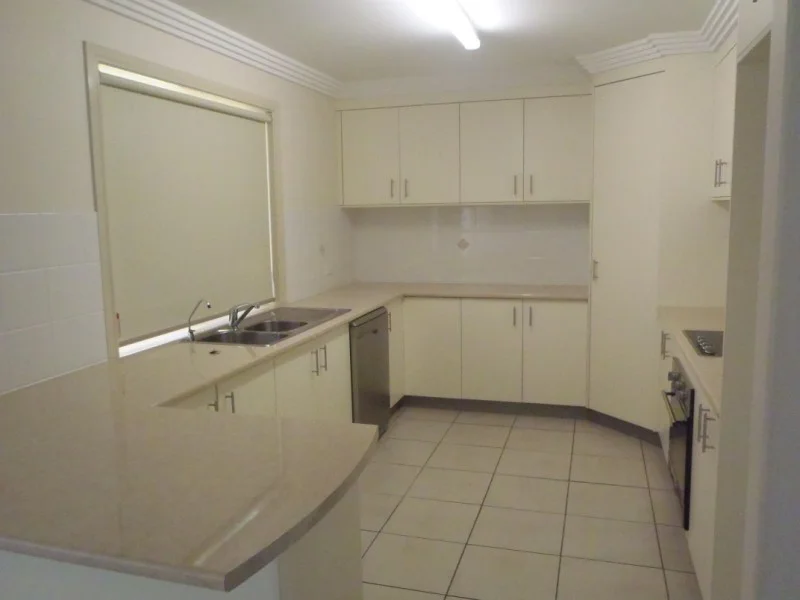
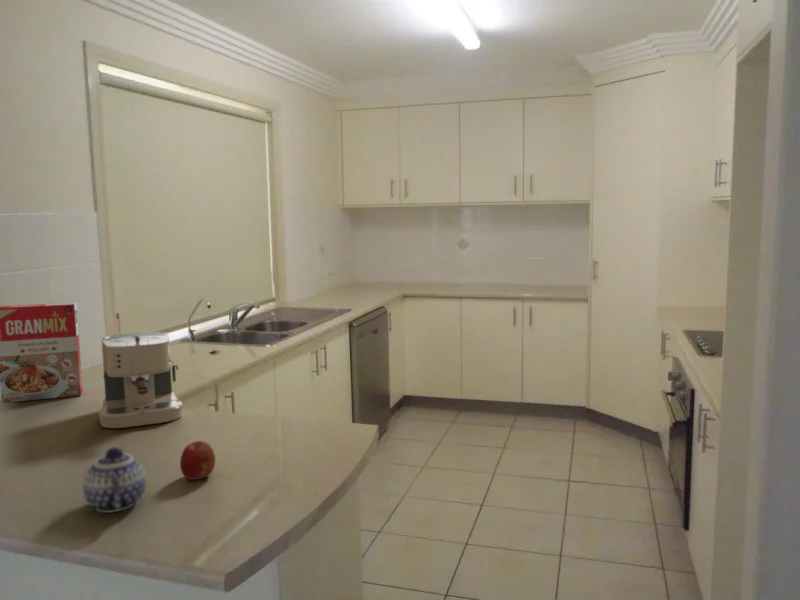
+ fruit (197, 459)
+ coffee maker (139, 376)
+ teapot (114, 476)
+ cereal box (40, 351)
